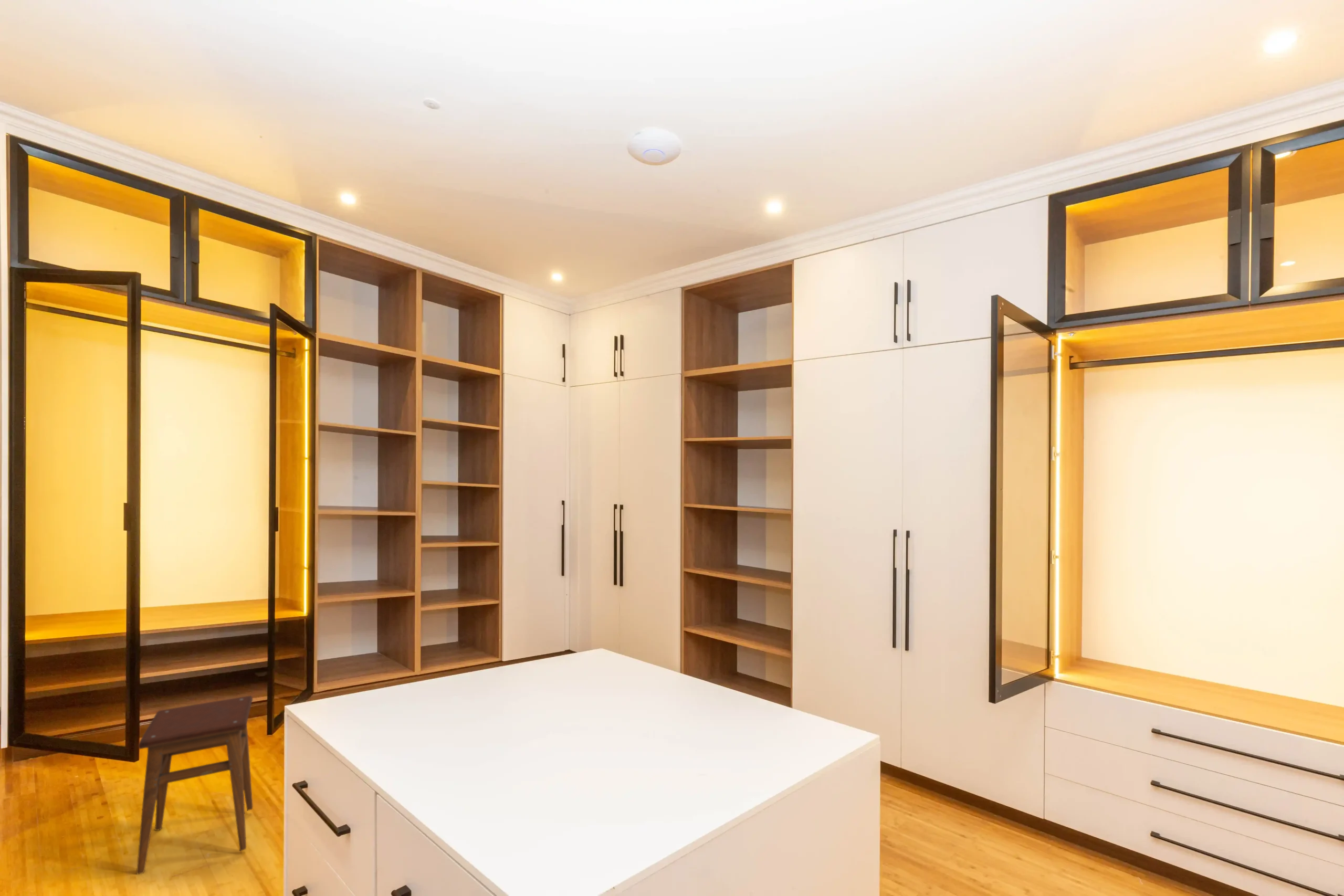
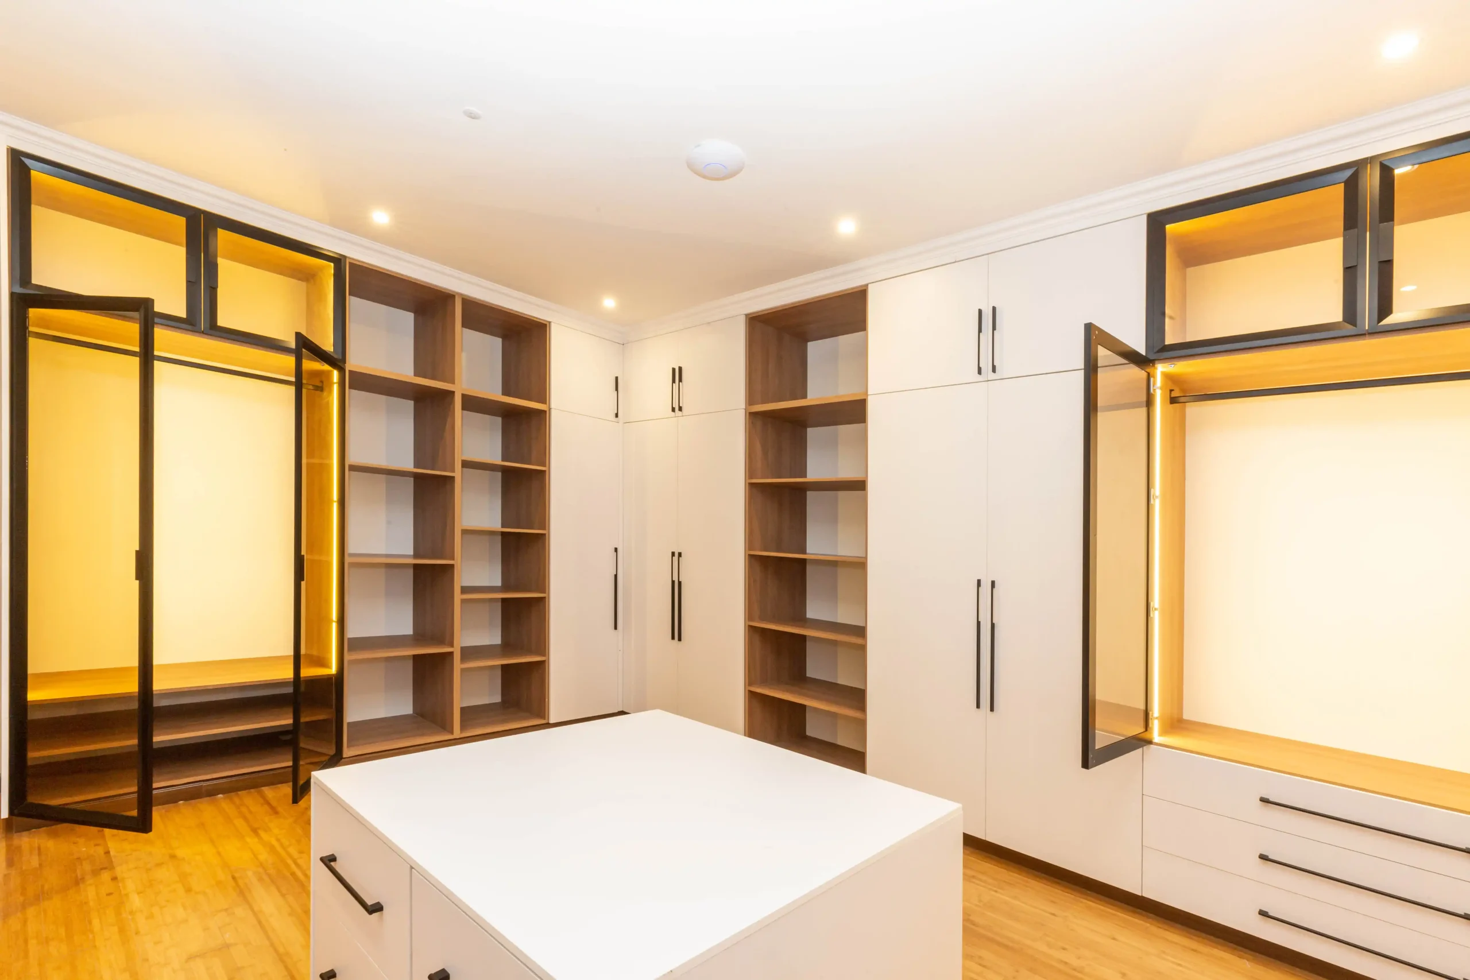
- stool (200, 776)
